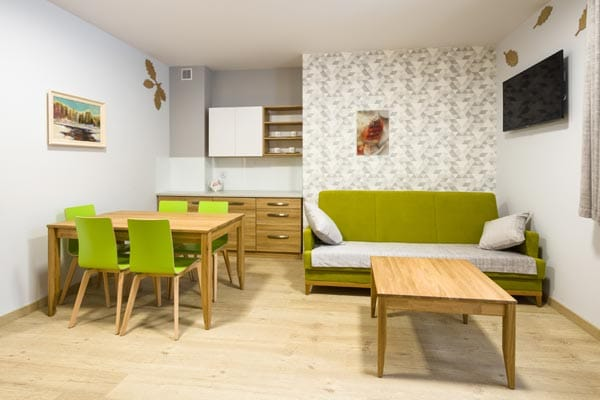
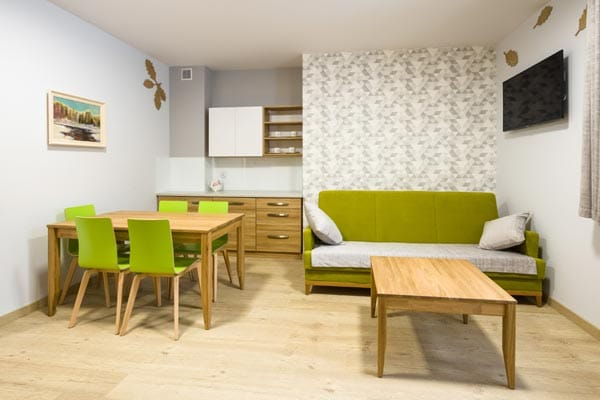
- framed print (372, 132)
